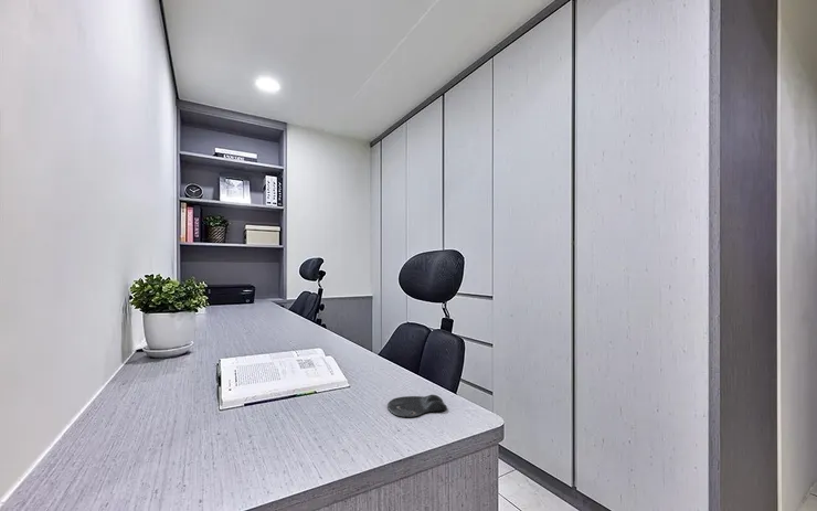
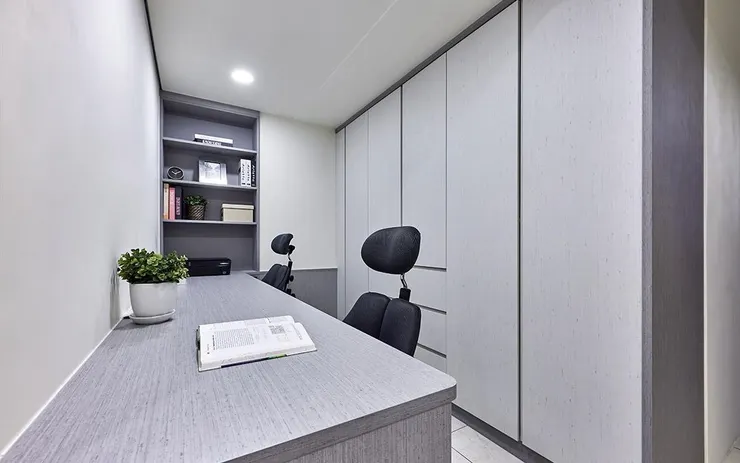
- computer mouse (416, 403)
